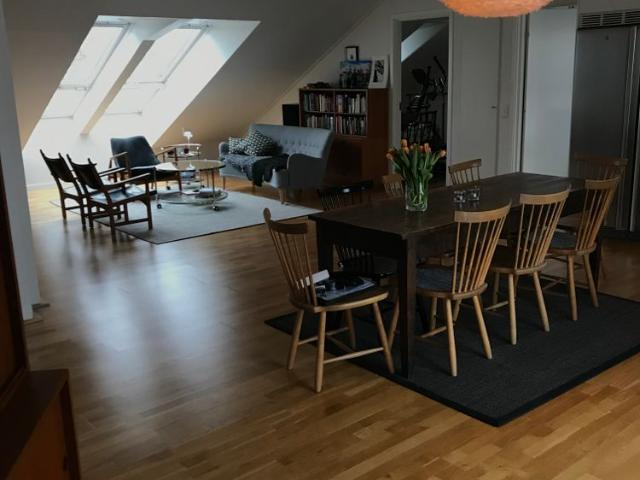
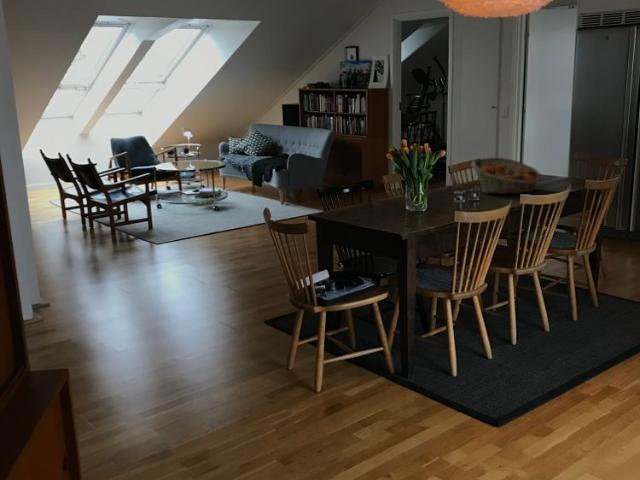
+ fruit basket (505, 175)
